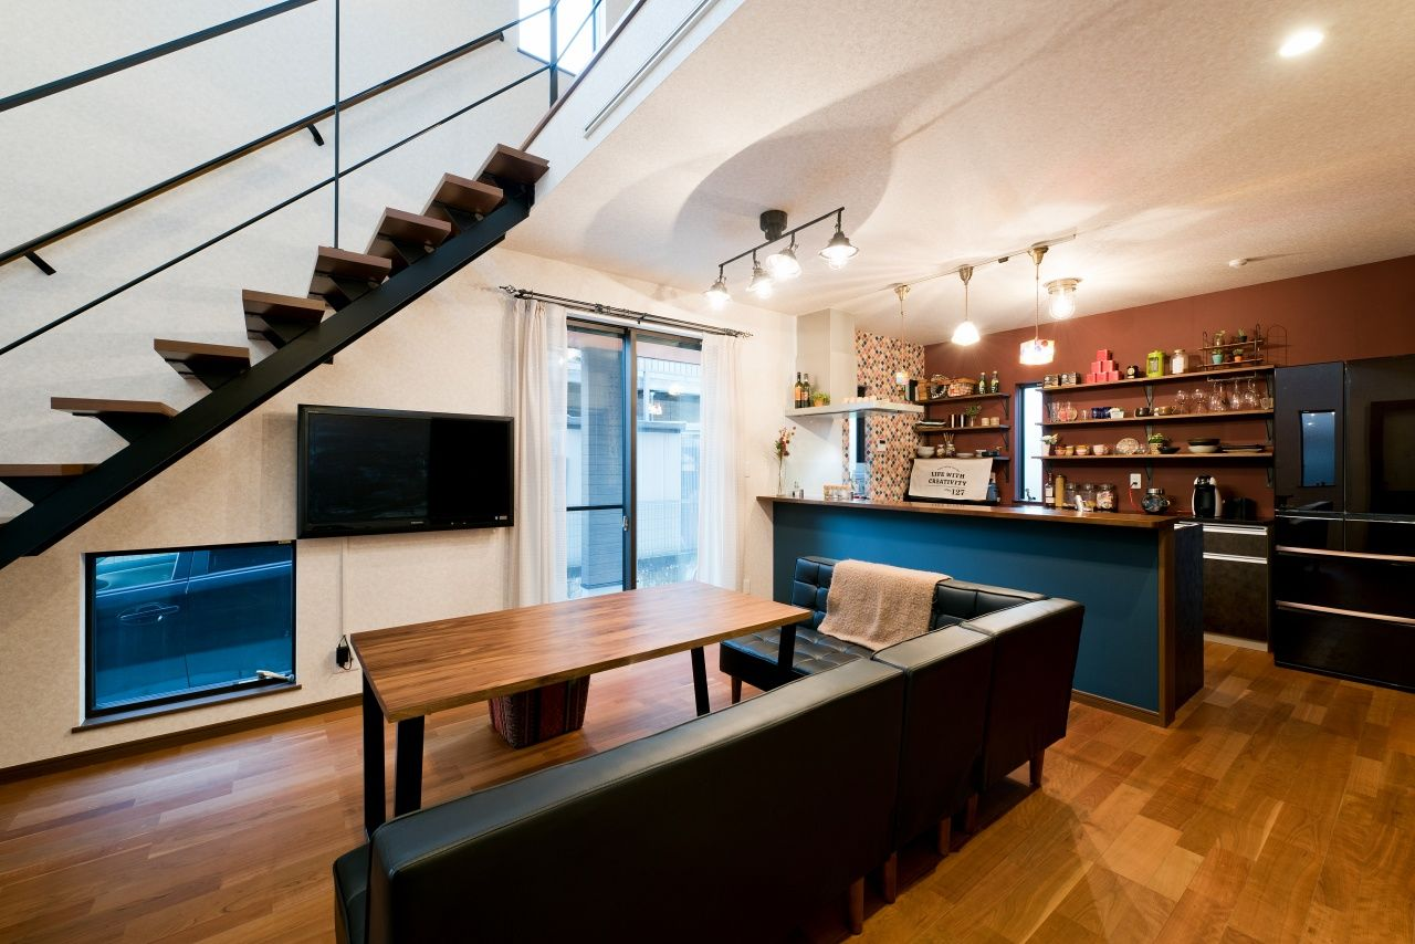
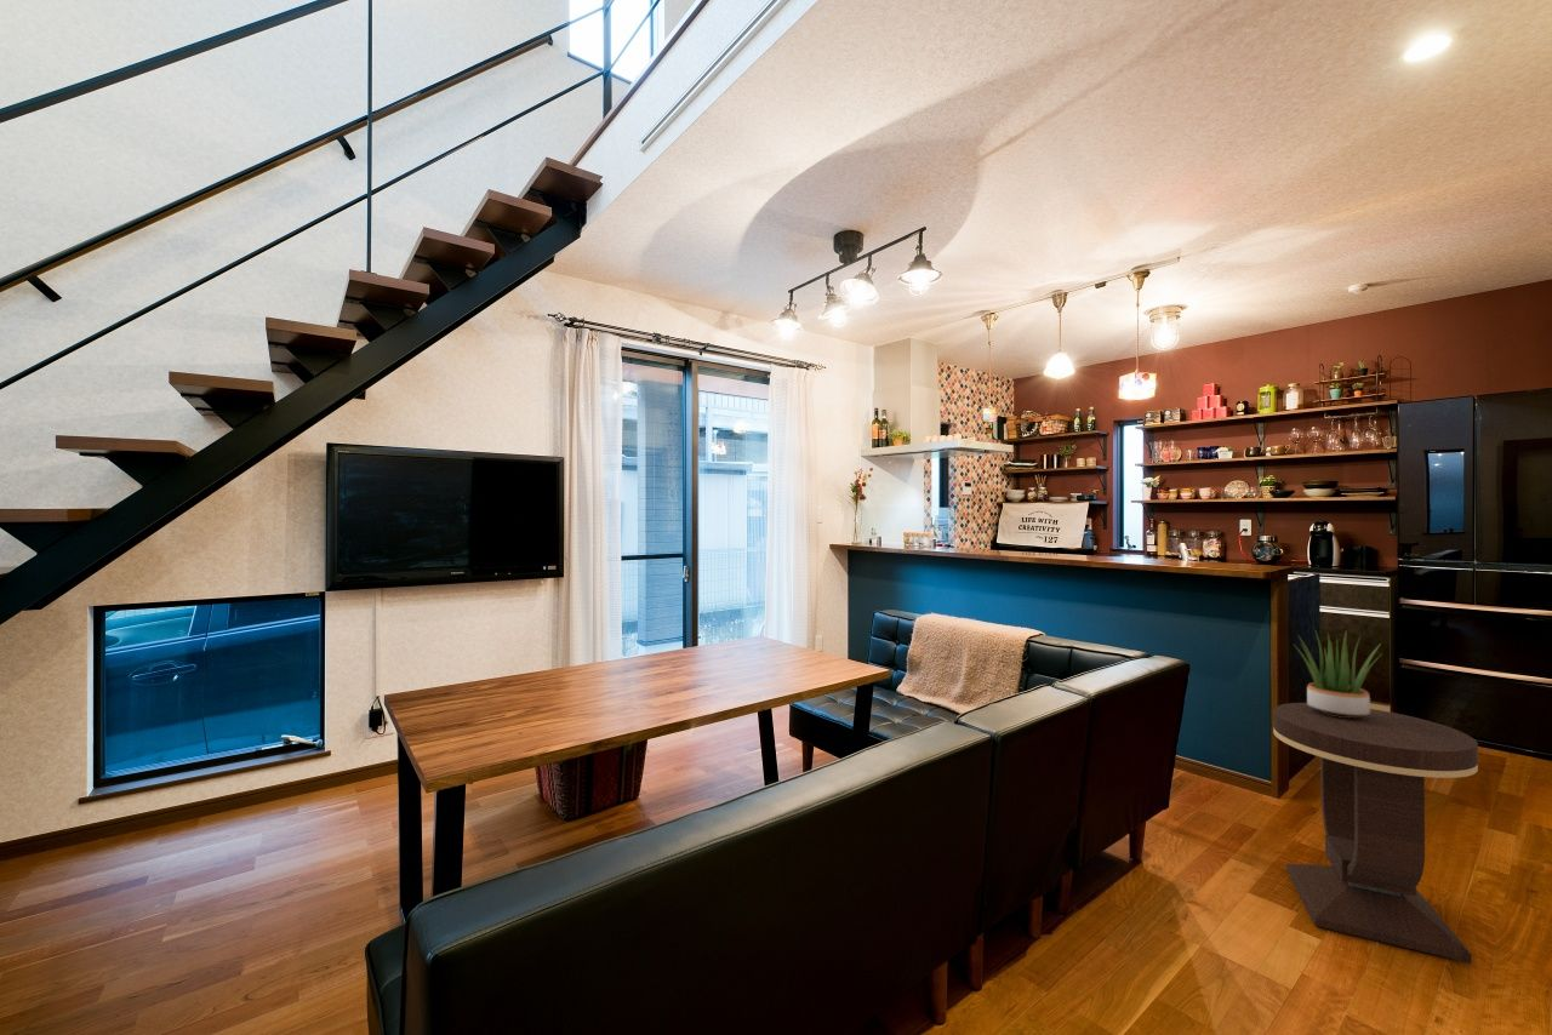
+ potted plant (1337, 673)
+ side table (1366, 817)
